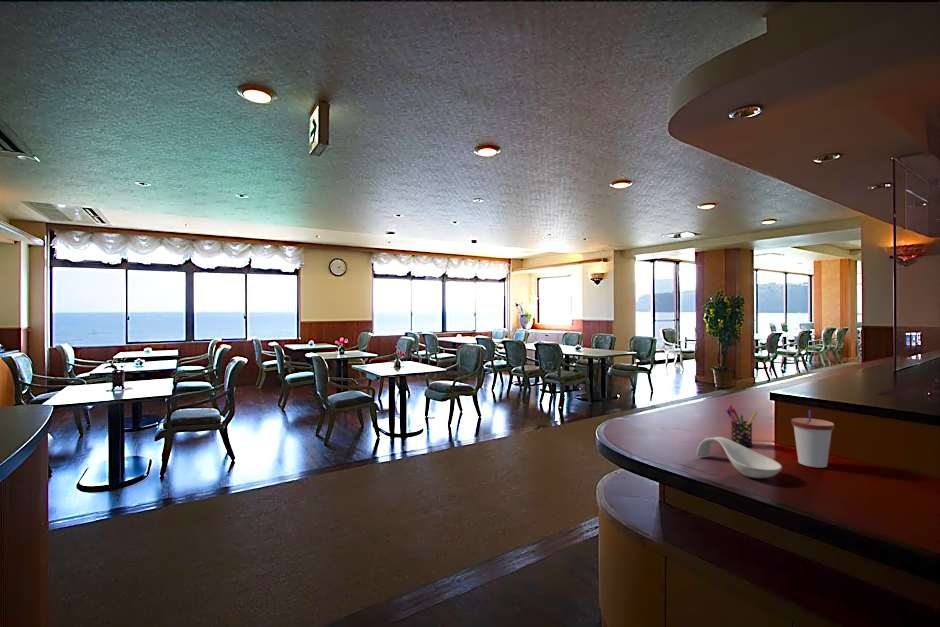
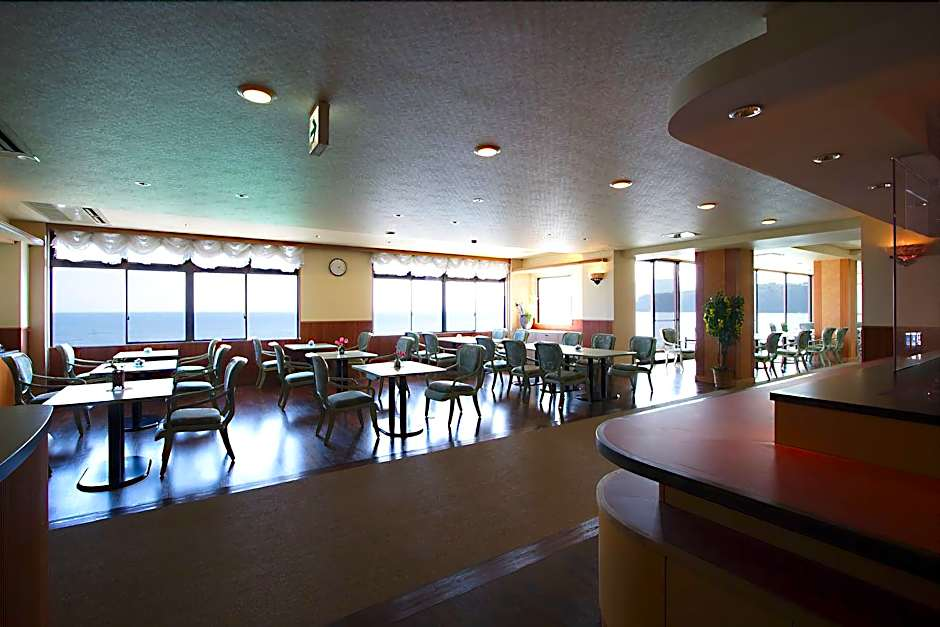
- spoon rest (735, 455)
- cup (812, 437)
- pen holder (740, 425)
